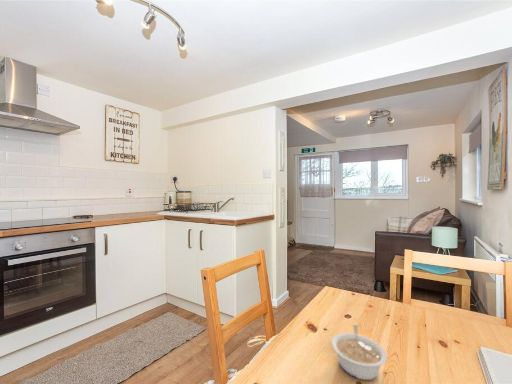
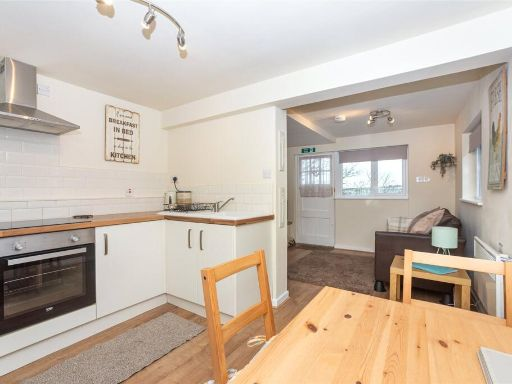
- legume (356, 353)
